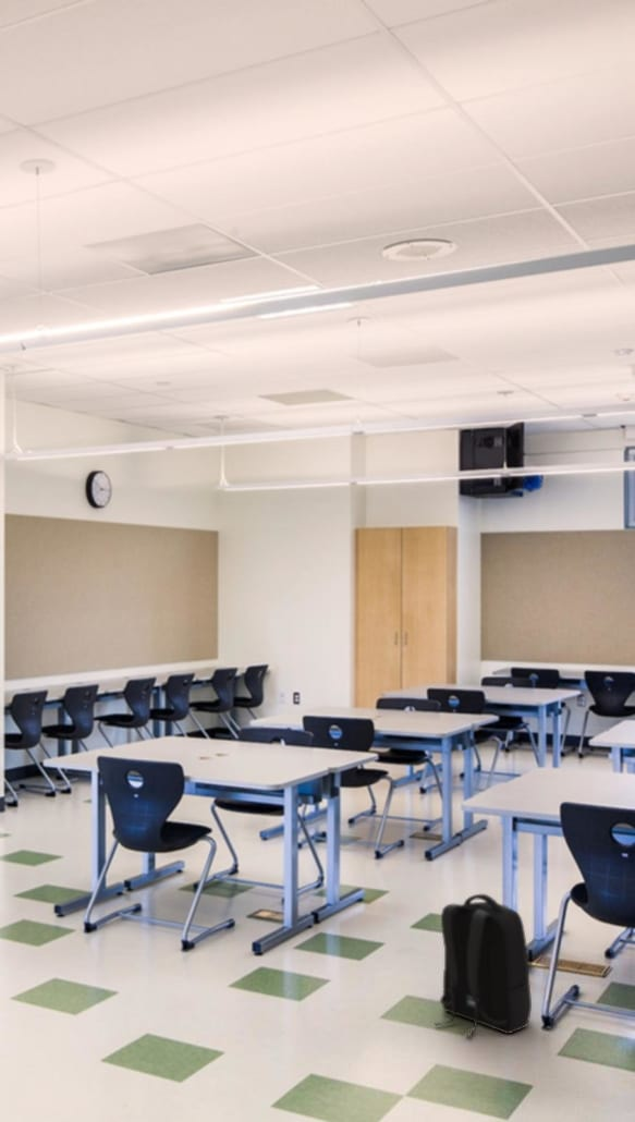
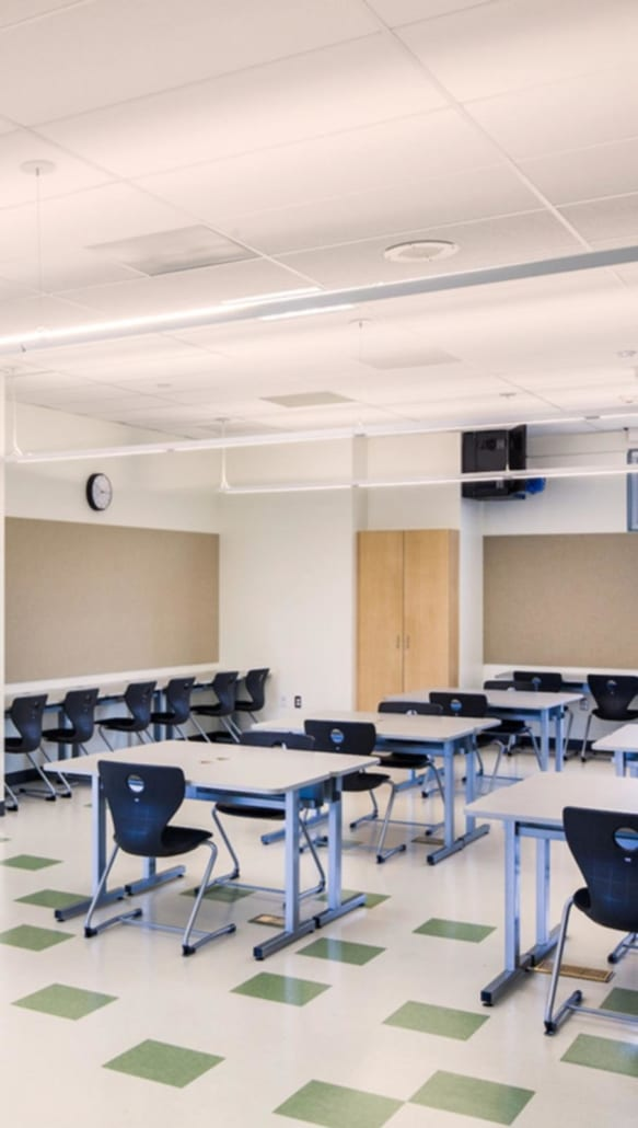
- backpack (478, 958)
